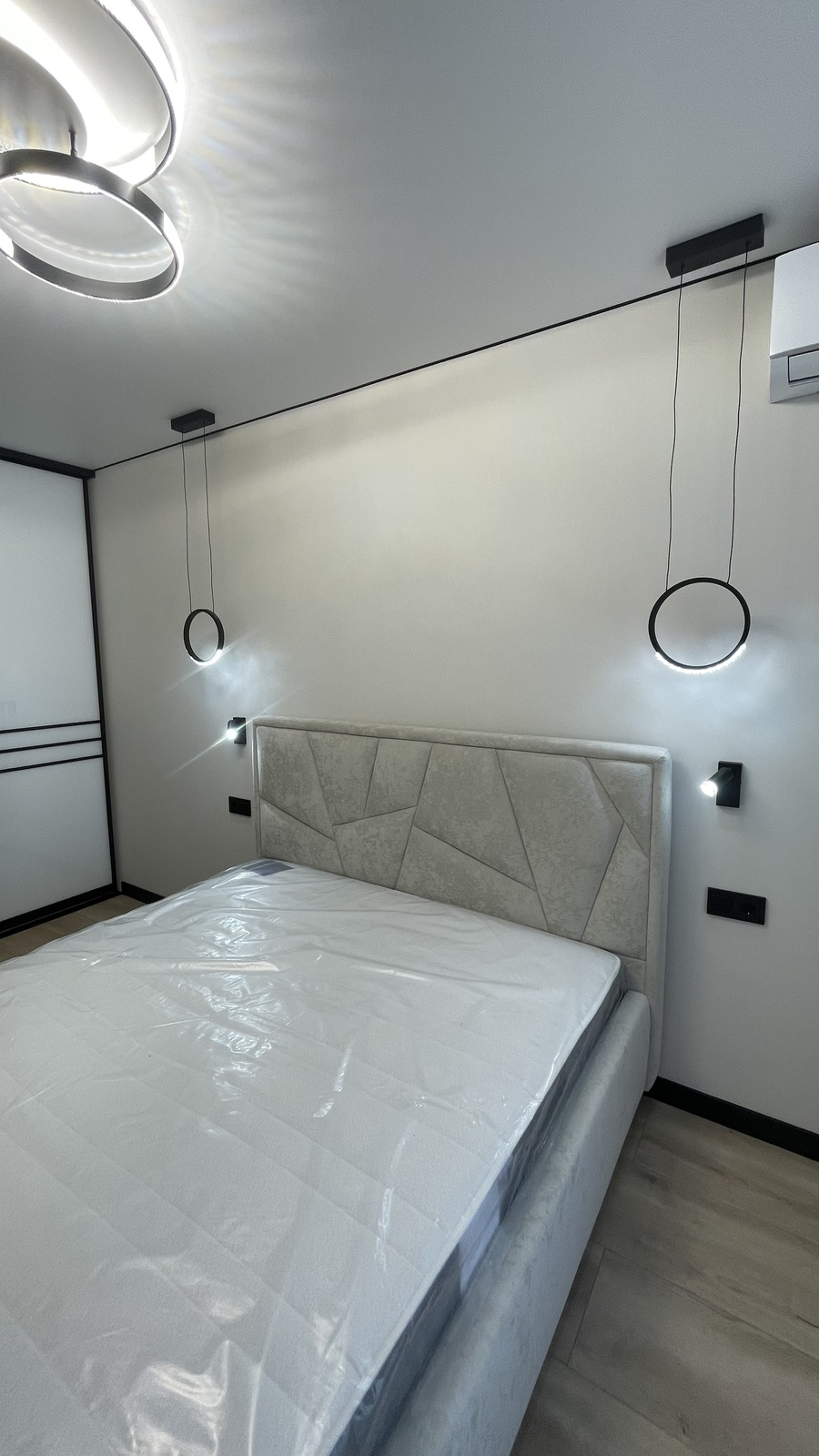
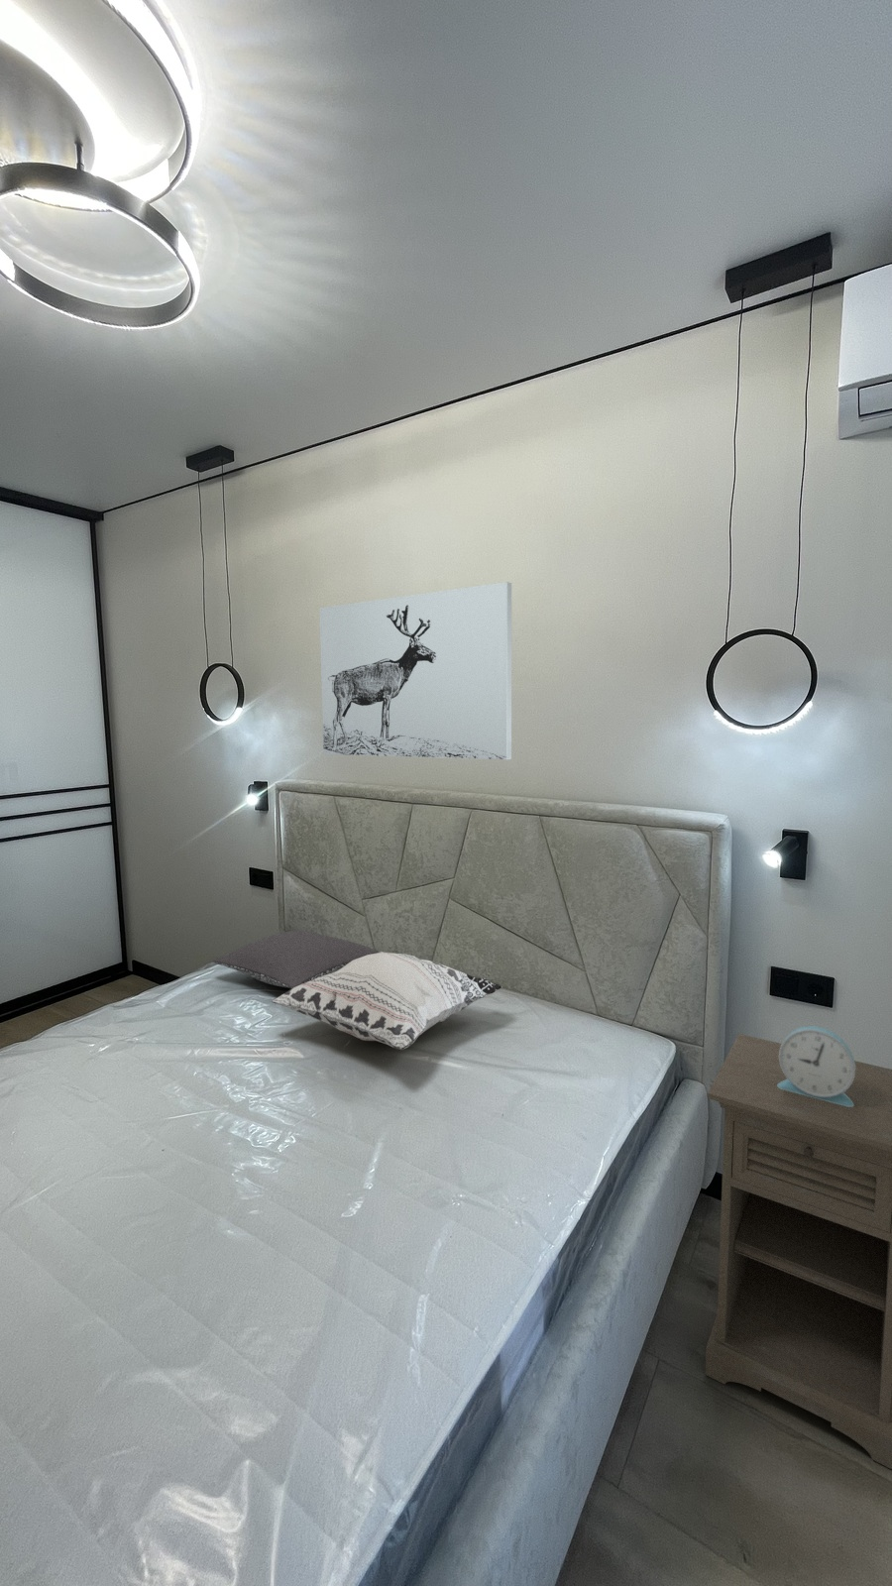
+ wall art (407, 678)
+ pillow (296, 956)
+ nightstand (809, 1227)
+ alarm clock (817, 1057)
+ decorative pillow (390, 993)
